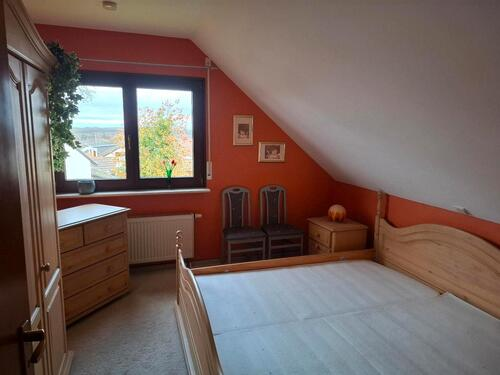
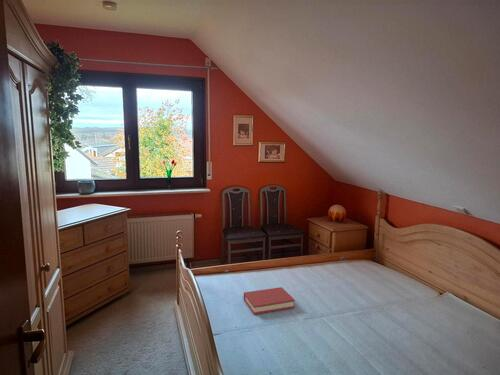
+ hardback book (268, 299)
